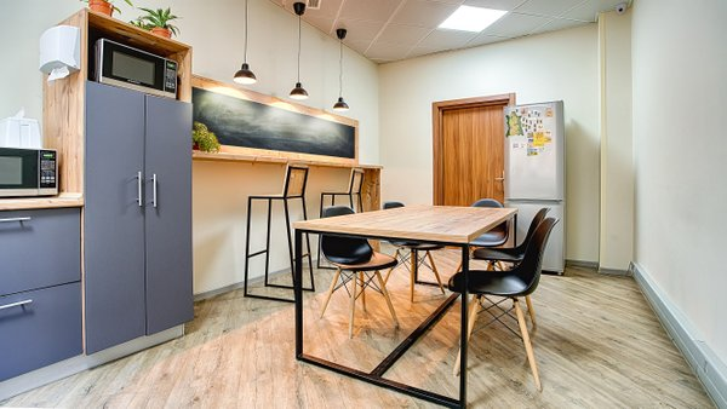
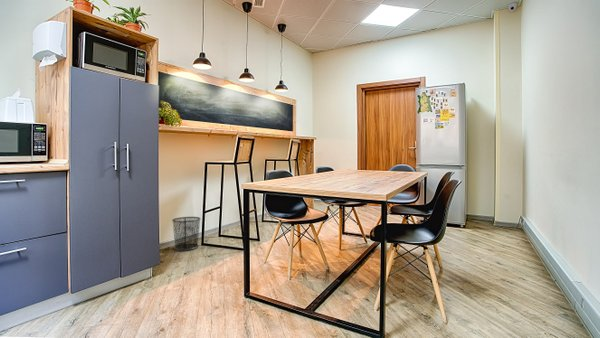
+ waste bin (187, 233)
